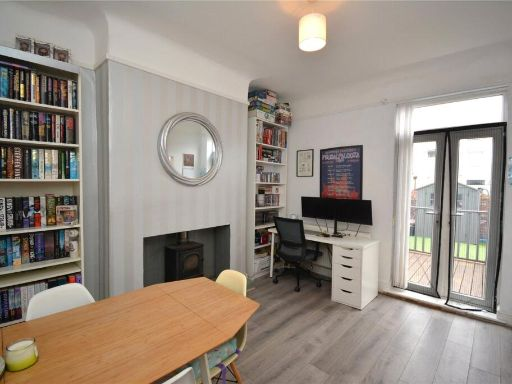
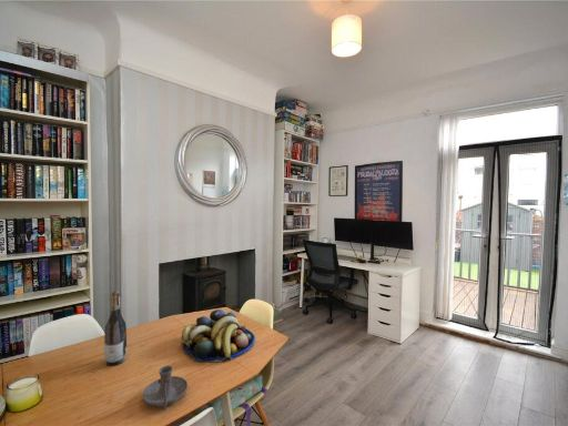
+ fruit bowl (220, 328)
+ candle holder (165, 385)
+ wine bottle (115, 326)
